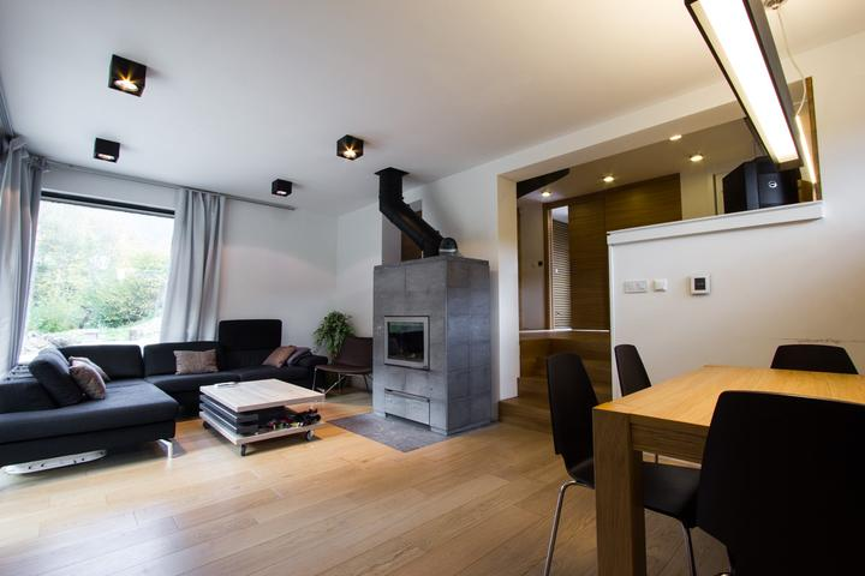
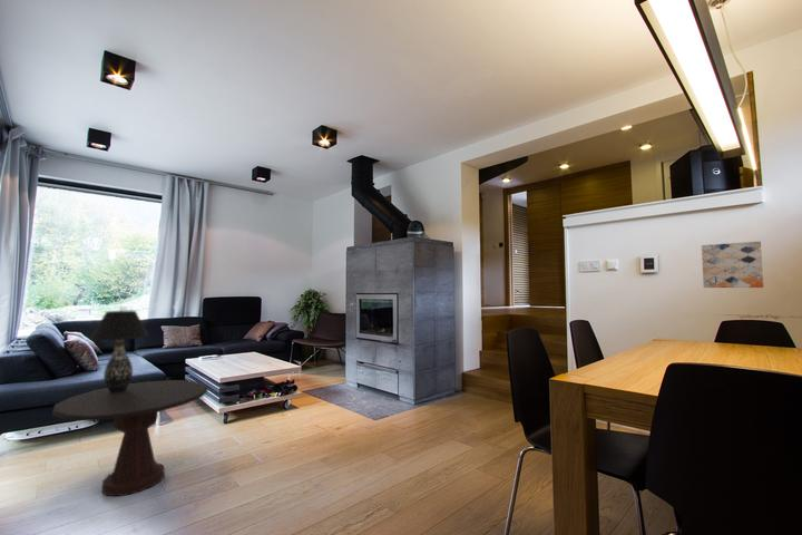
+ table lamp (119, 350)
+ wall art (731, 265)
+ side table (136, 438)
